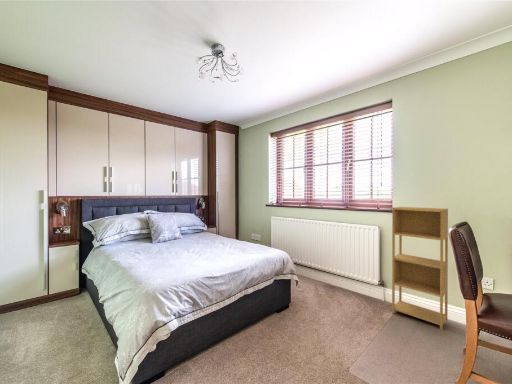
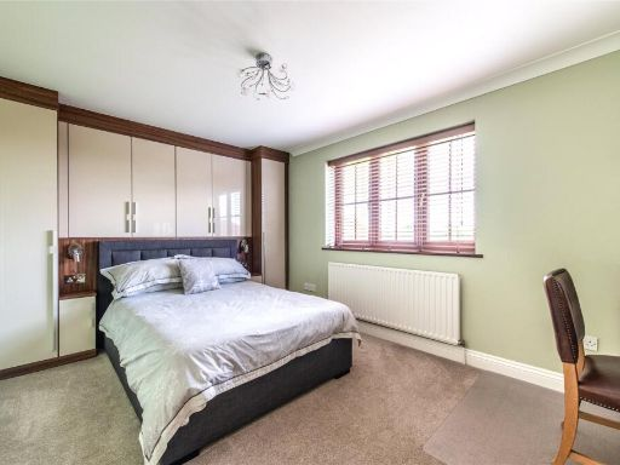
- shelving unit (419, 262)
